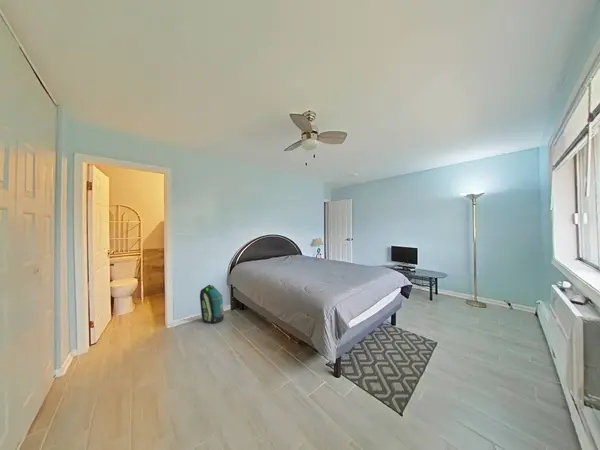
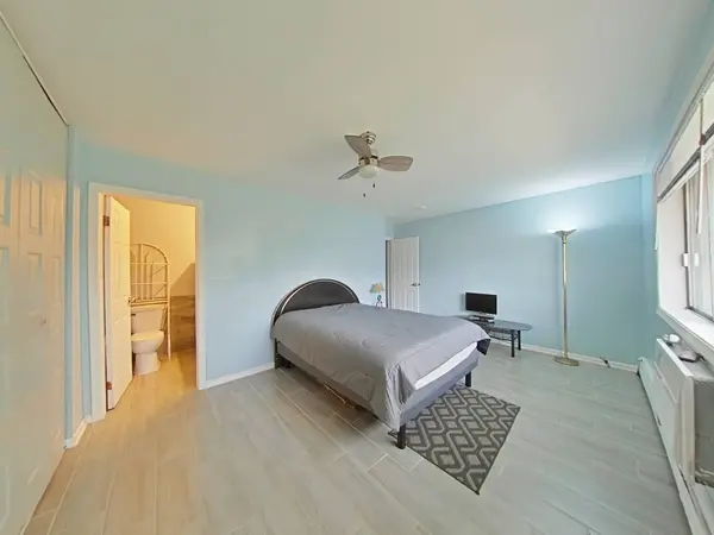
- backpack (211, 302)
